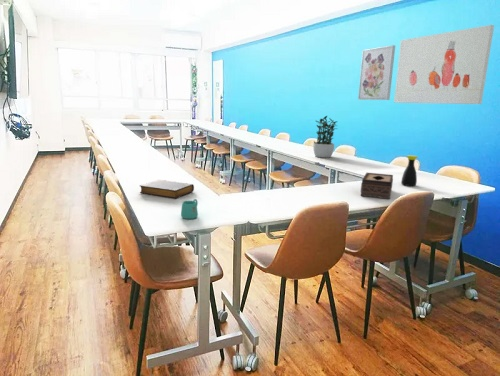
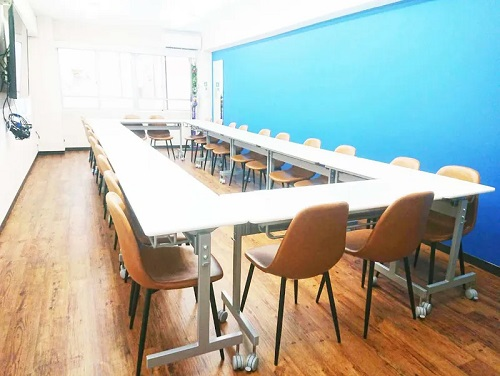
- mug (191, 208)
- wall art (437, 69)
- book (167, 188)
- tissue box (377, 185)
- wall art (375, 74)
- bottle (410, 170)
- potted plant (325, 136)
